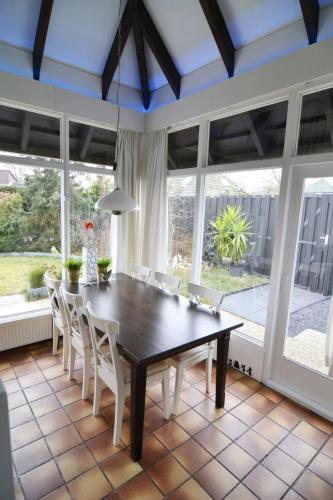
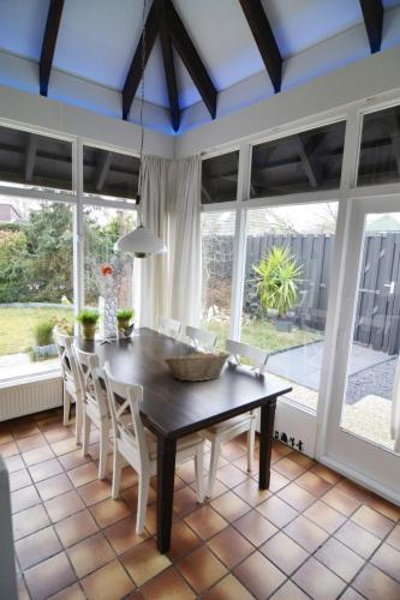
+ fruit basket (197, 361)
